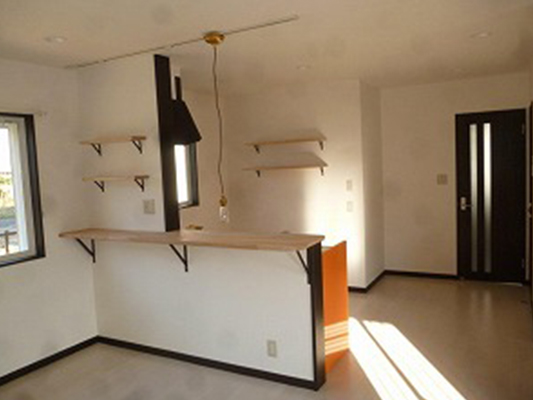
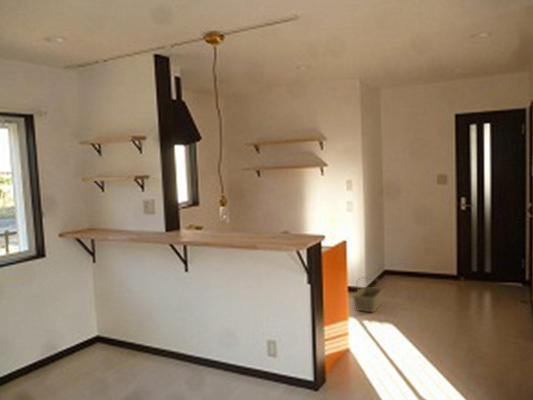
+ basket (368, 292)
